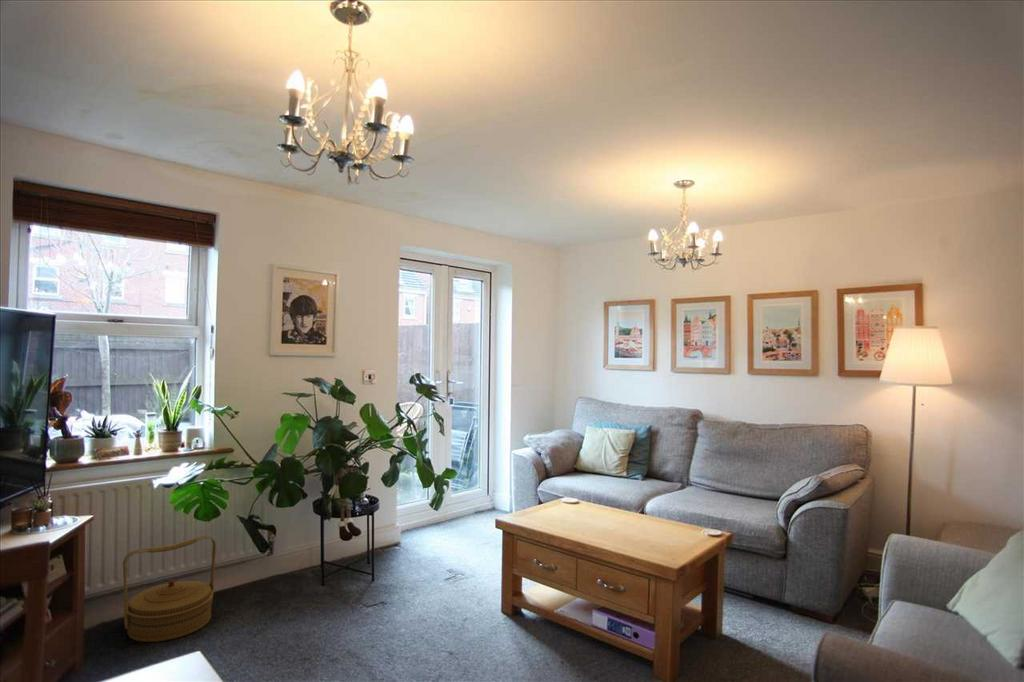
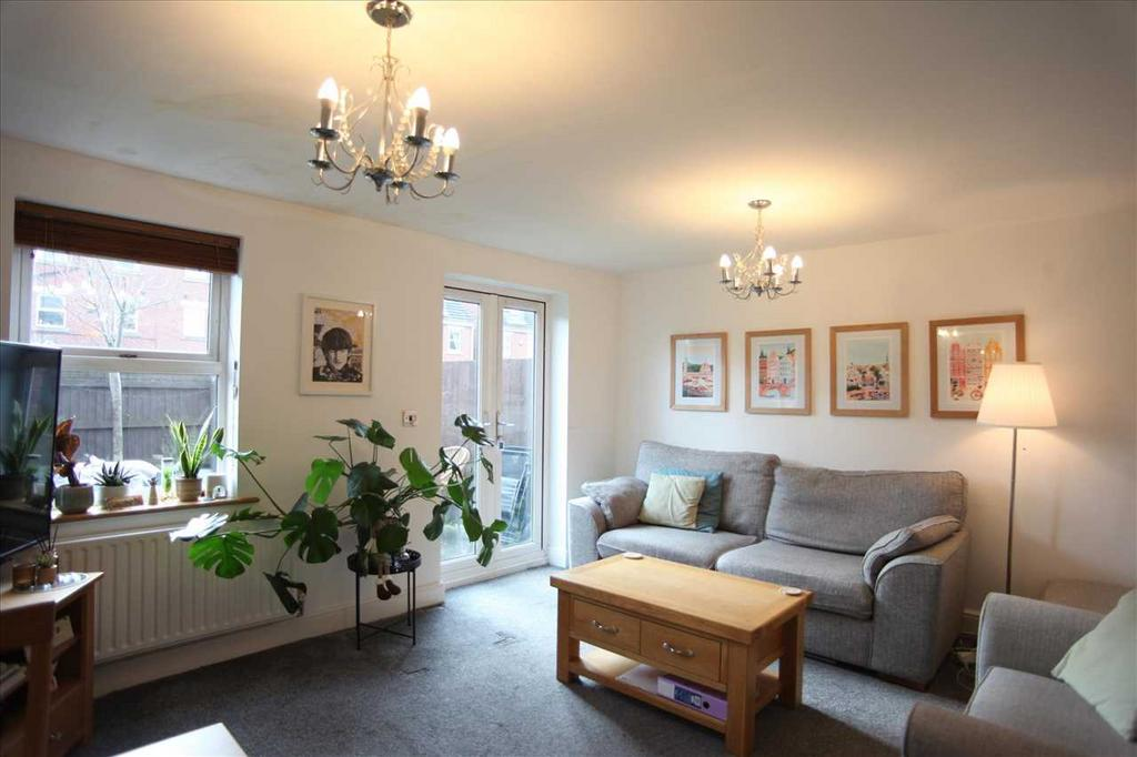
- woven basket (171, 583)
